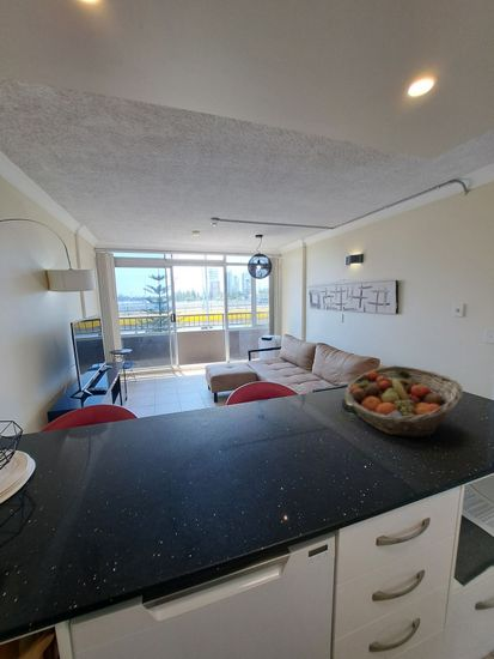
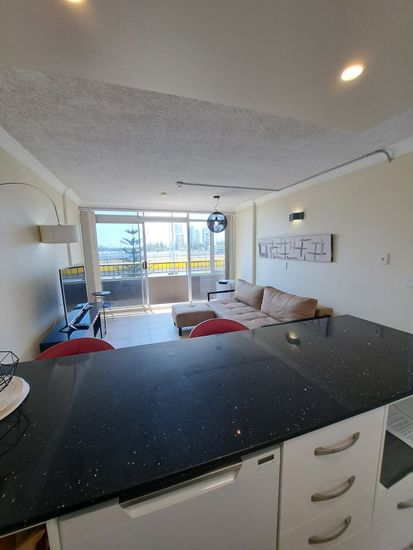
- fruit basket (397, 397)
